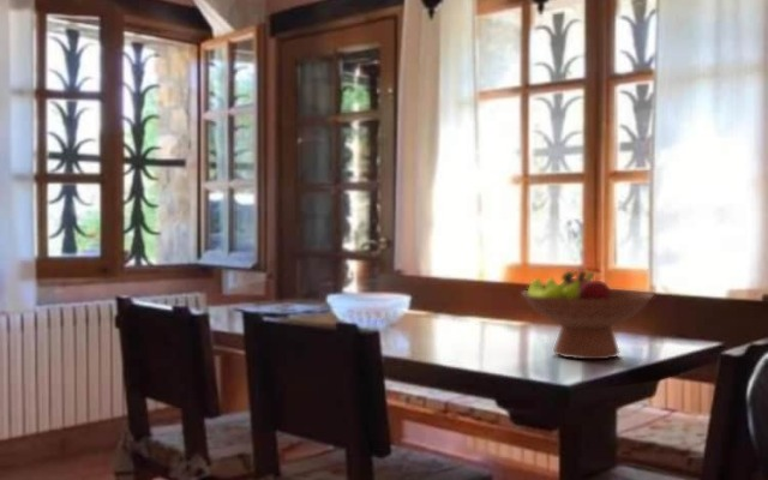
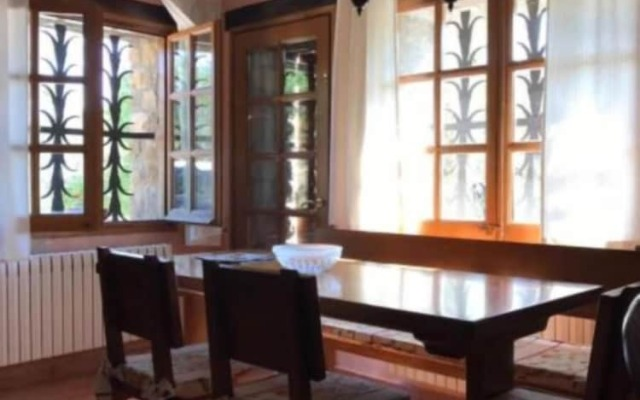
- fruit bowl (586, 312)
